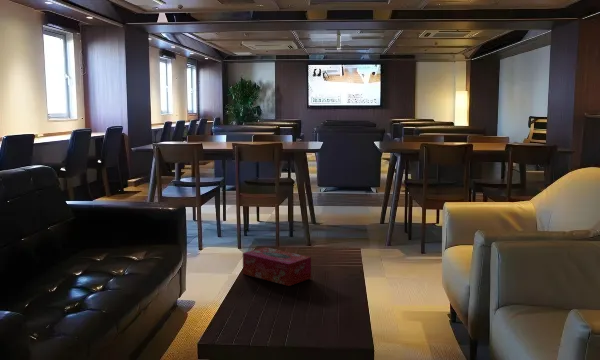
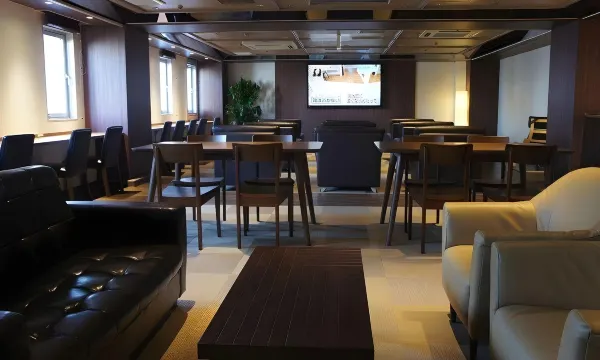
- tissue box (276, 265)
